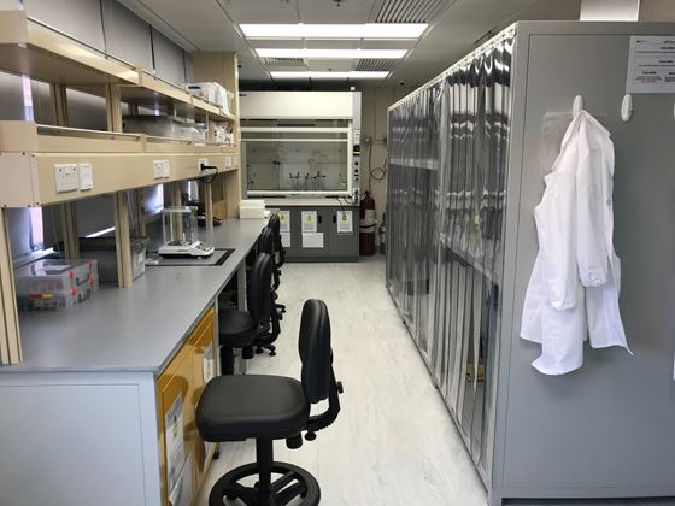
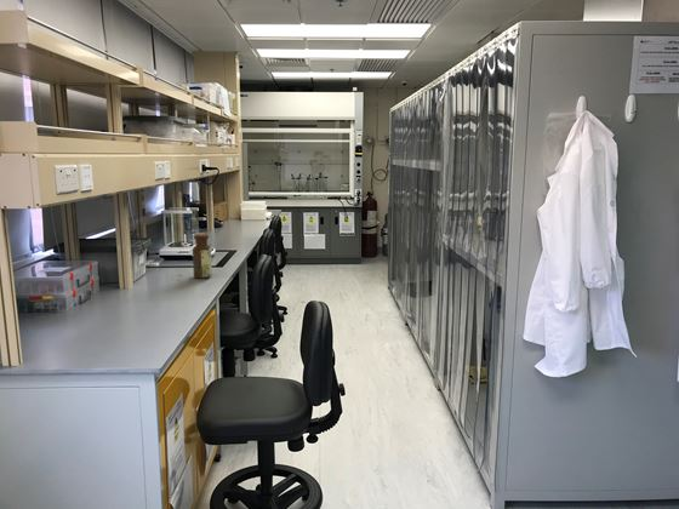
+ bottle (201, 254)
